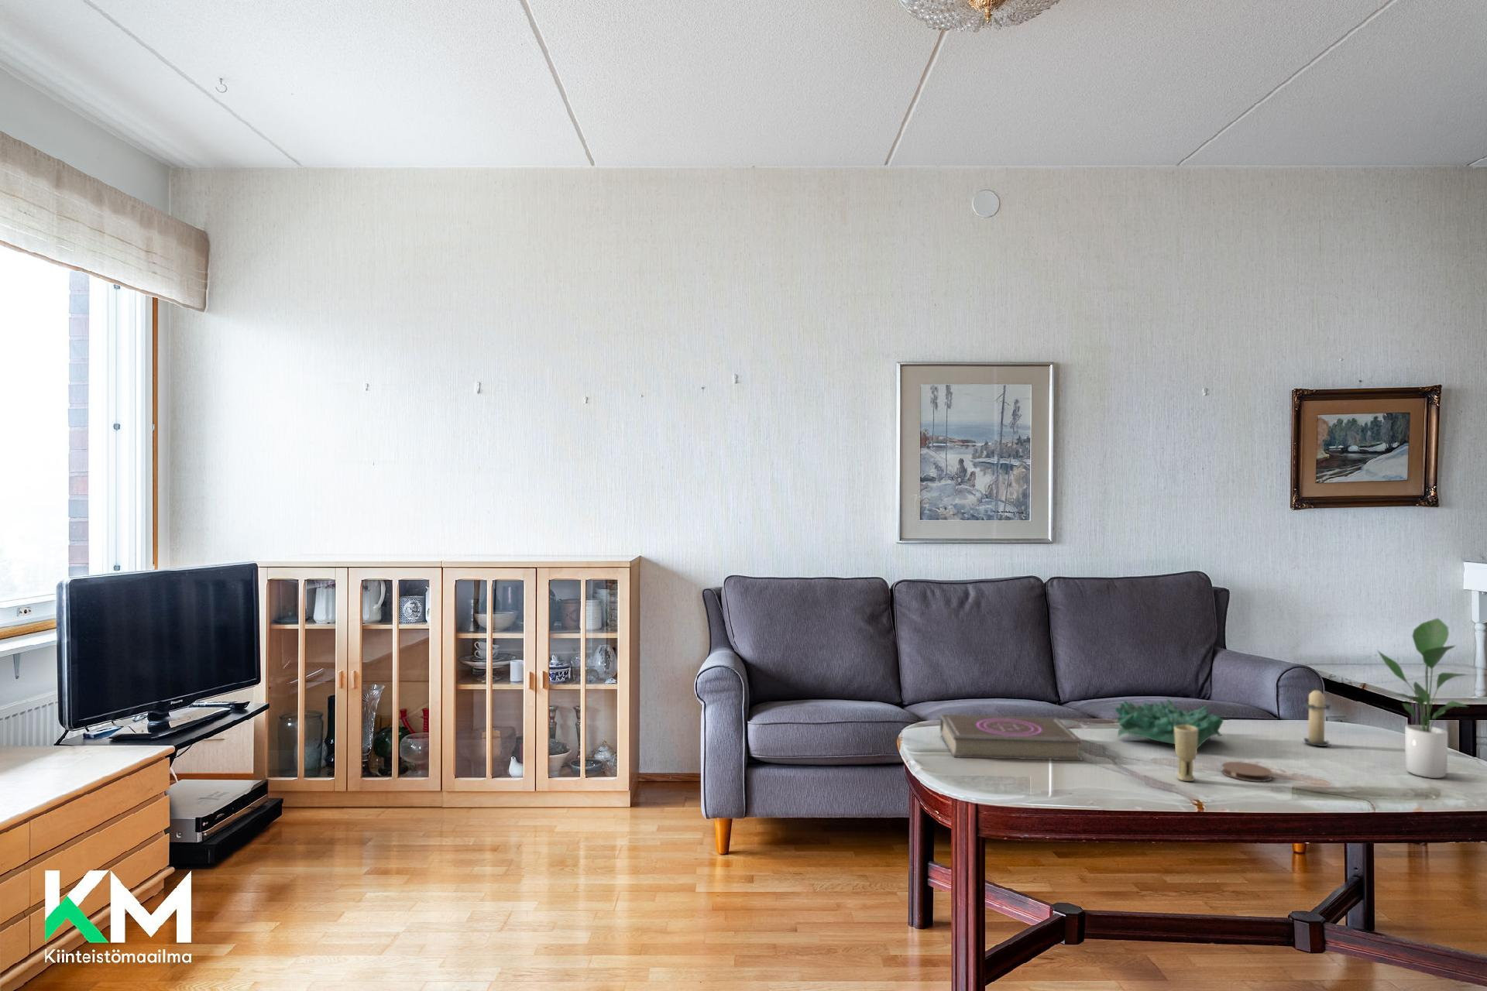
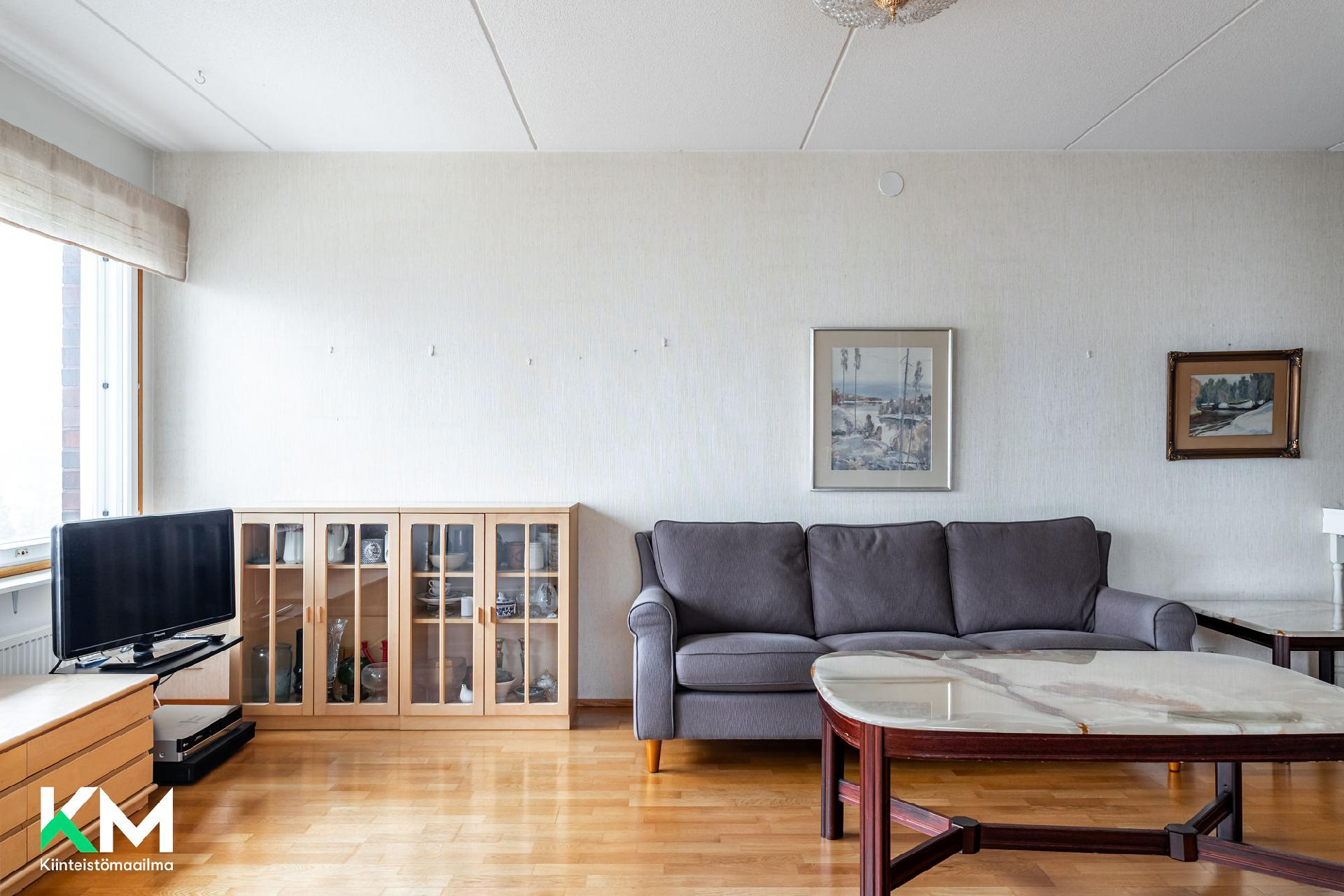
- coaster (1246, 771)
- potted plant (1421, 697)
- decorative bowl (1168, 723)
- candle (1317, 714)
- cup (1185, 752)
- book (1007, 737)
